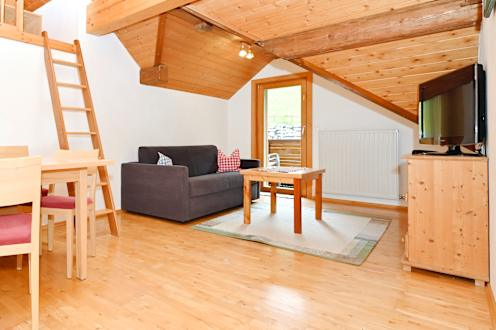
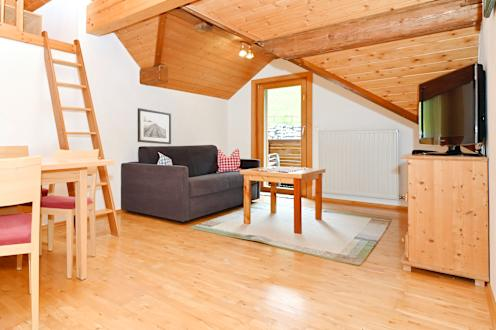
+ wall art (155, 127)
